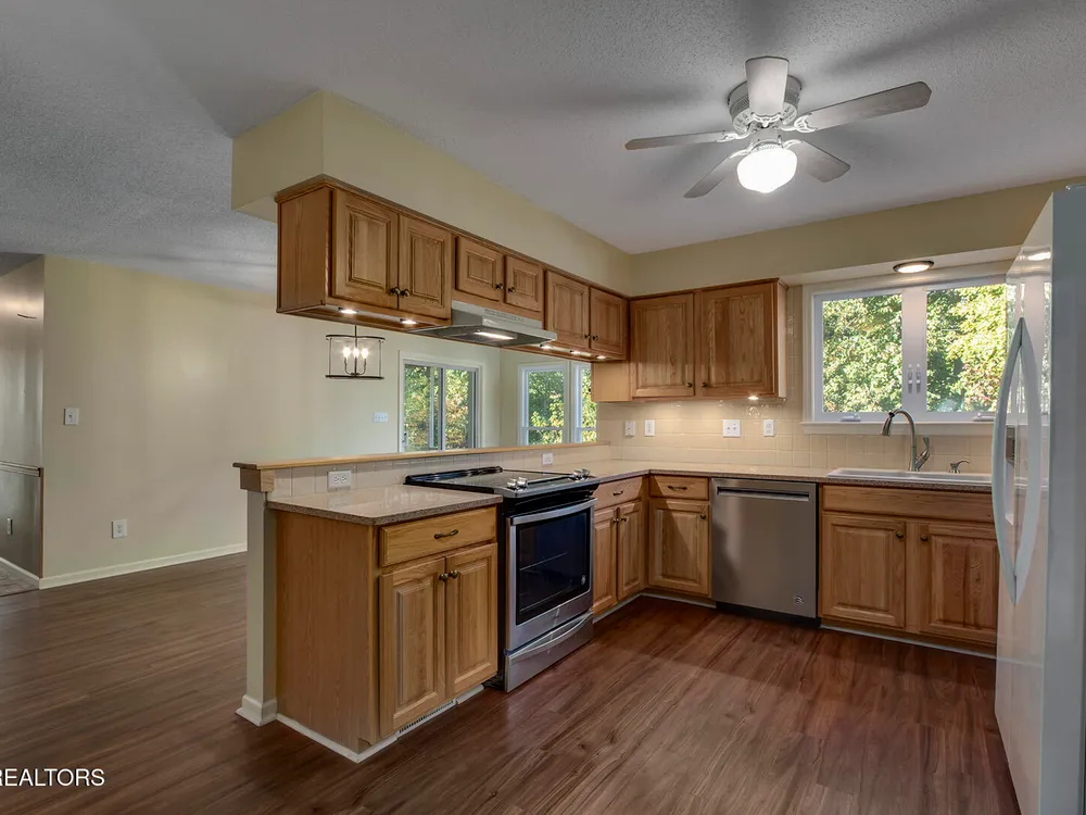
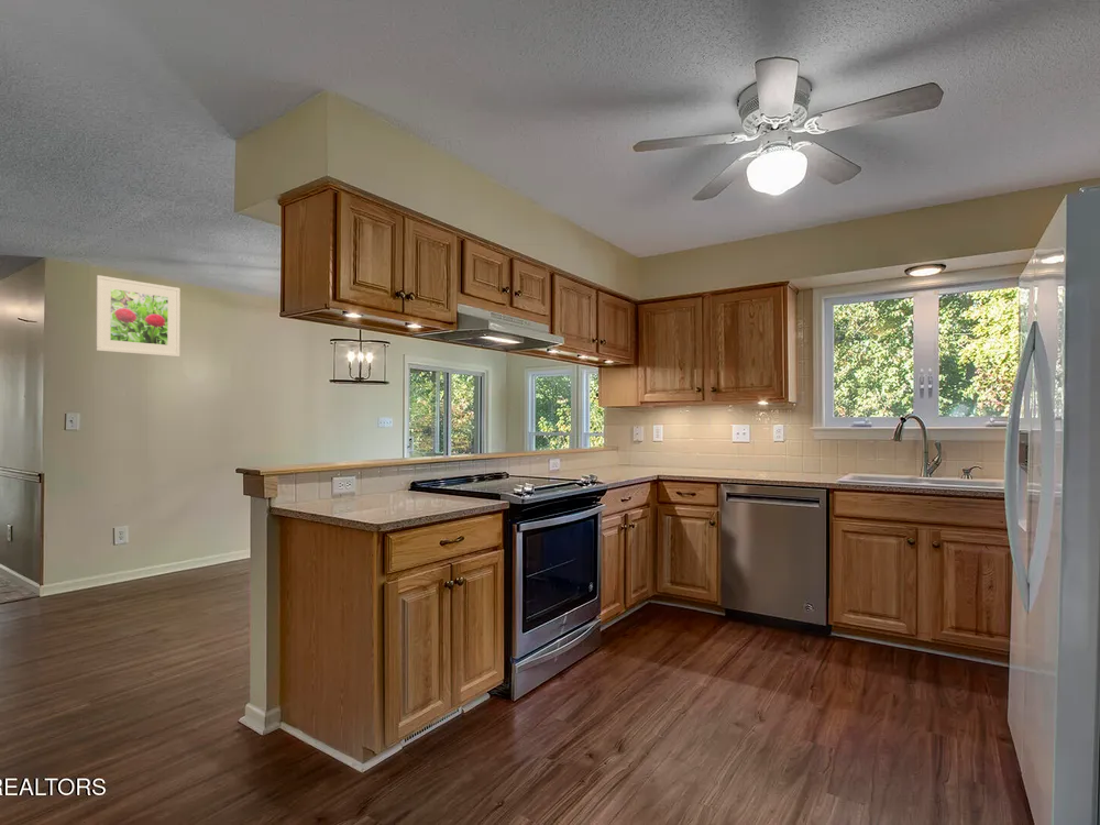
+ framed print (140, 318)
